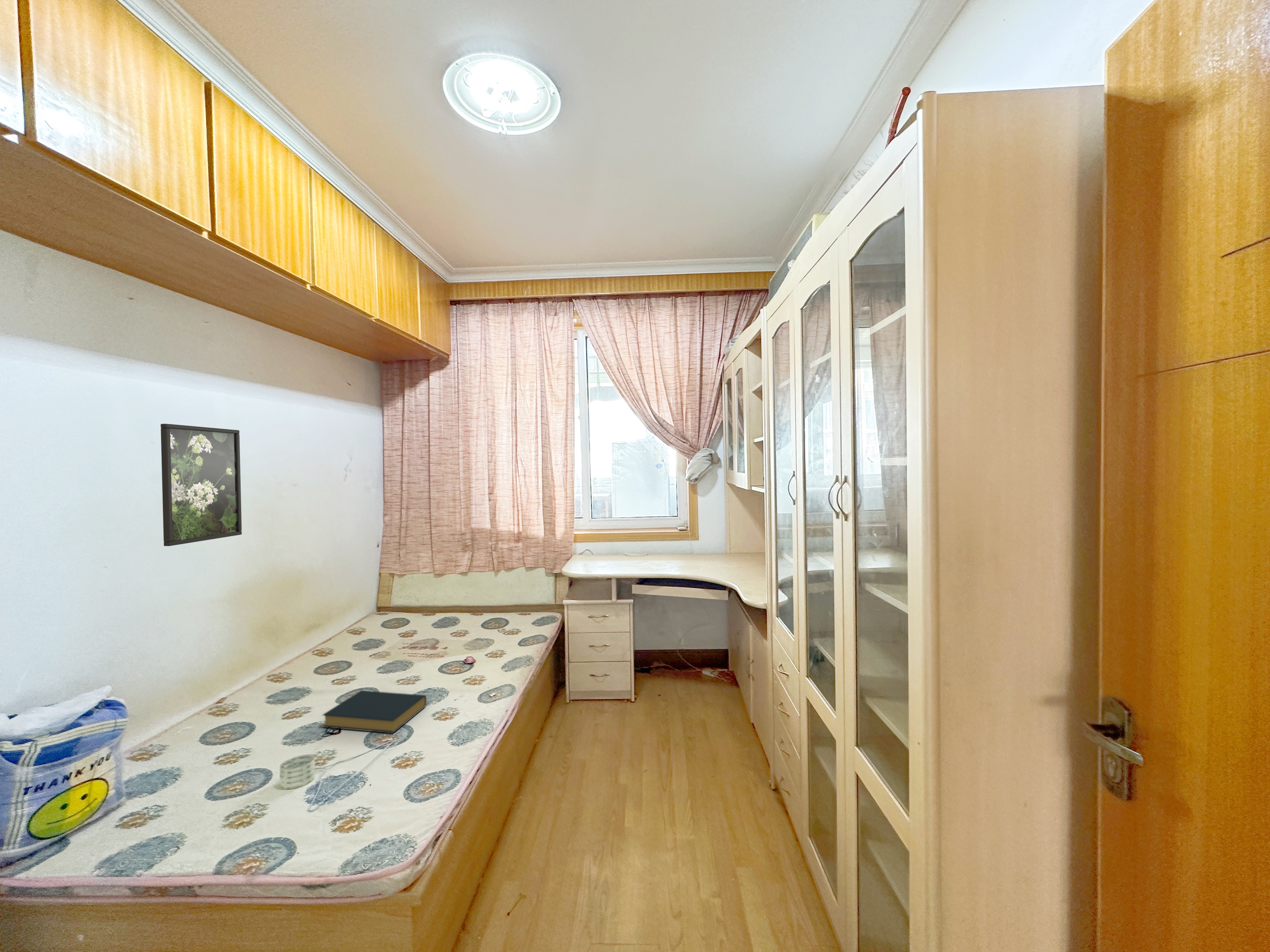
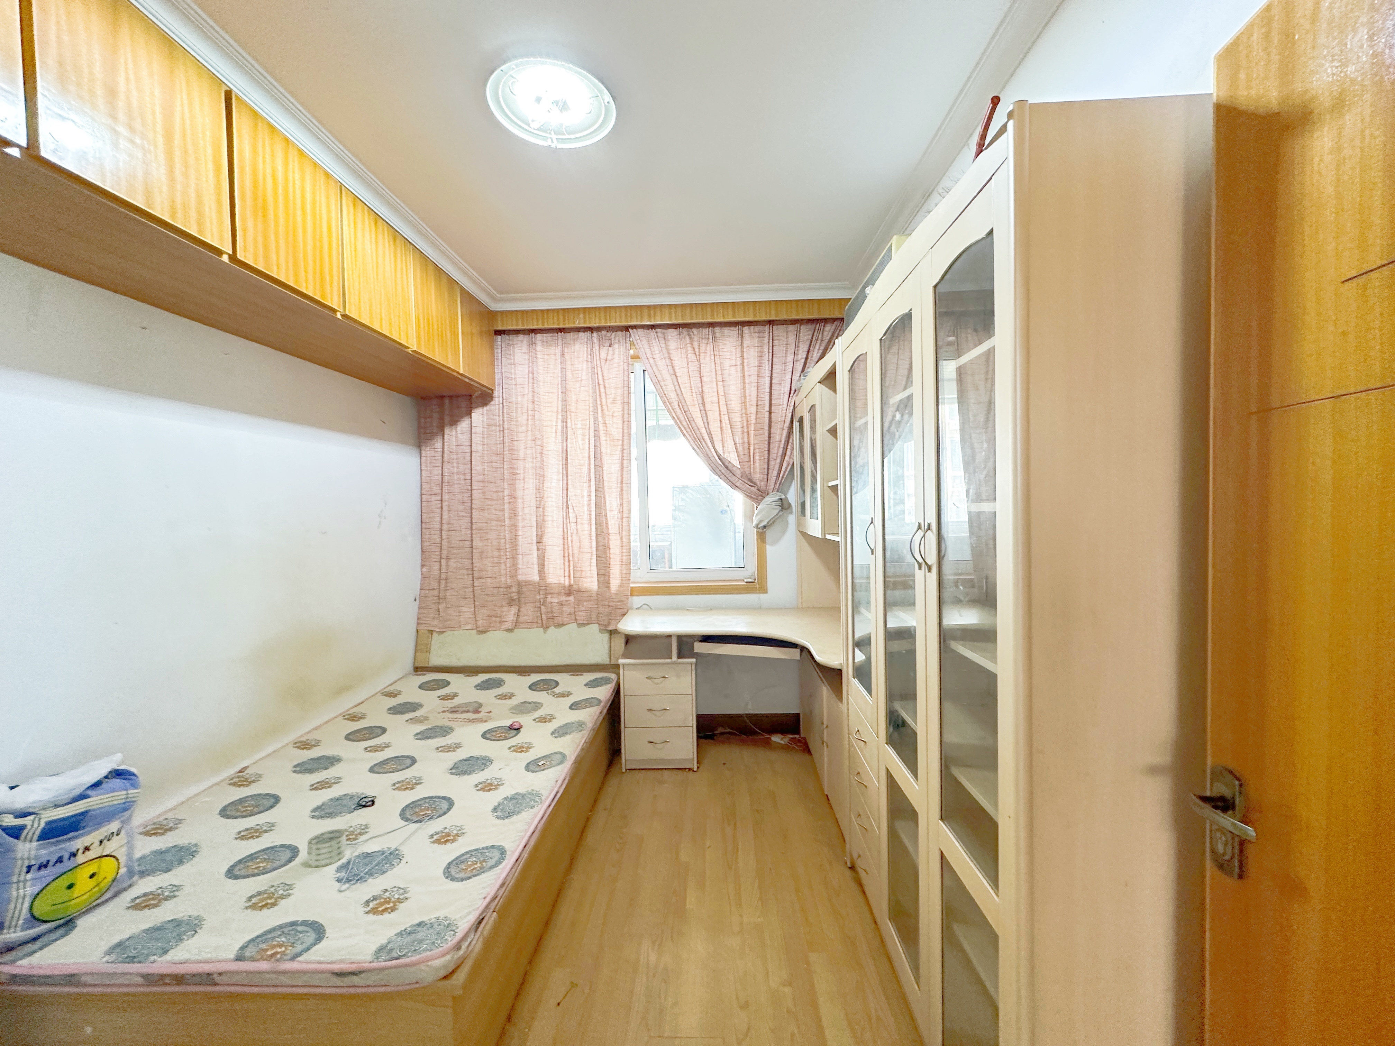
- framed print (204, 484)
- hardback book (376, 710)
